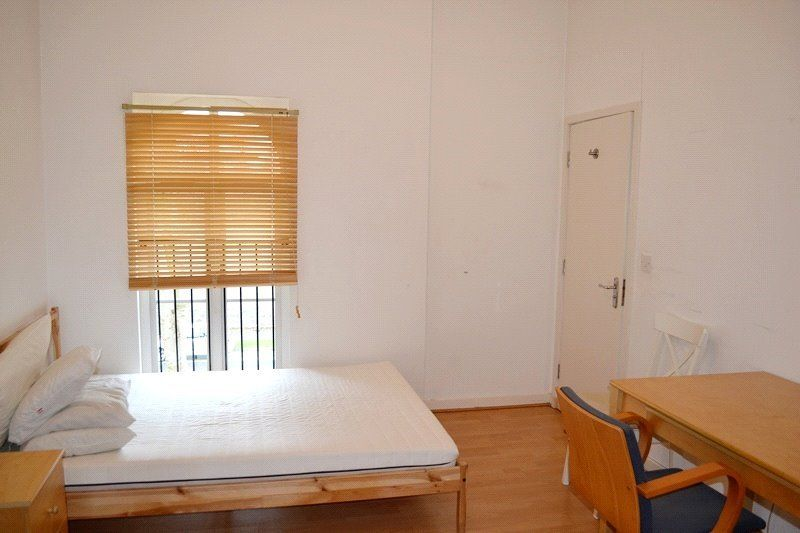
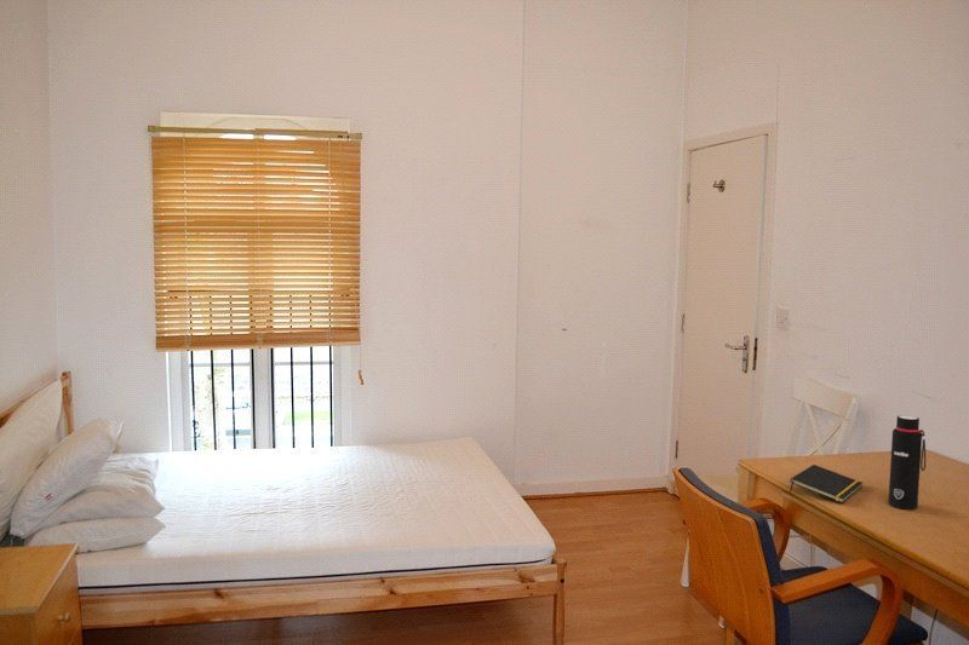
+ water bottle (907, 461)
+ notepad (826, 482)
